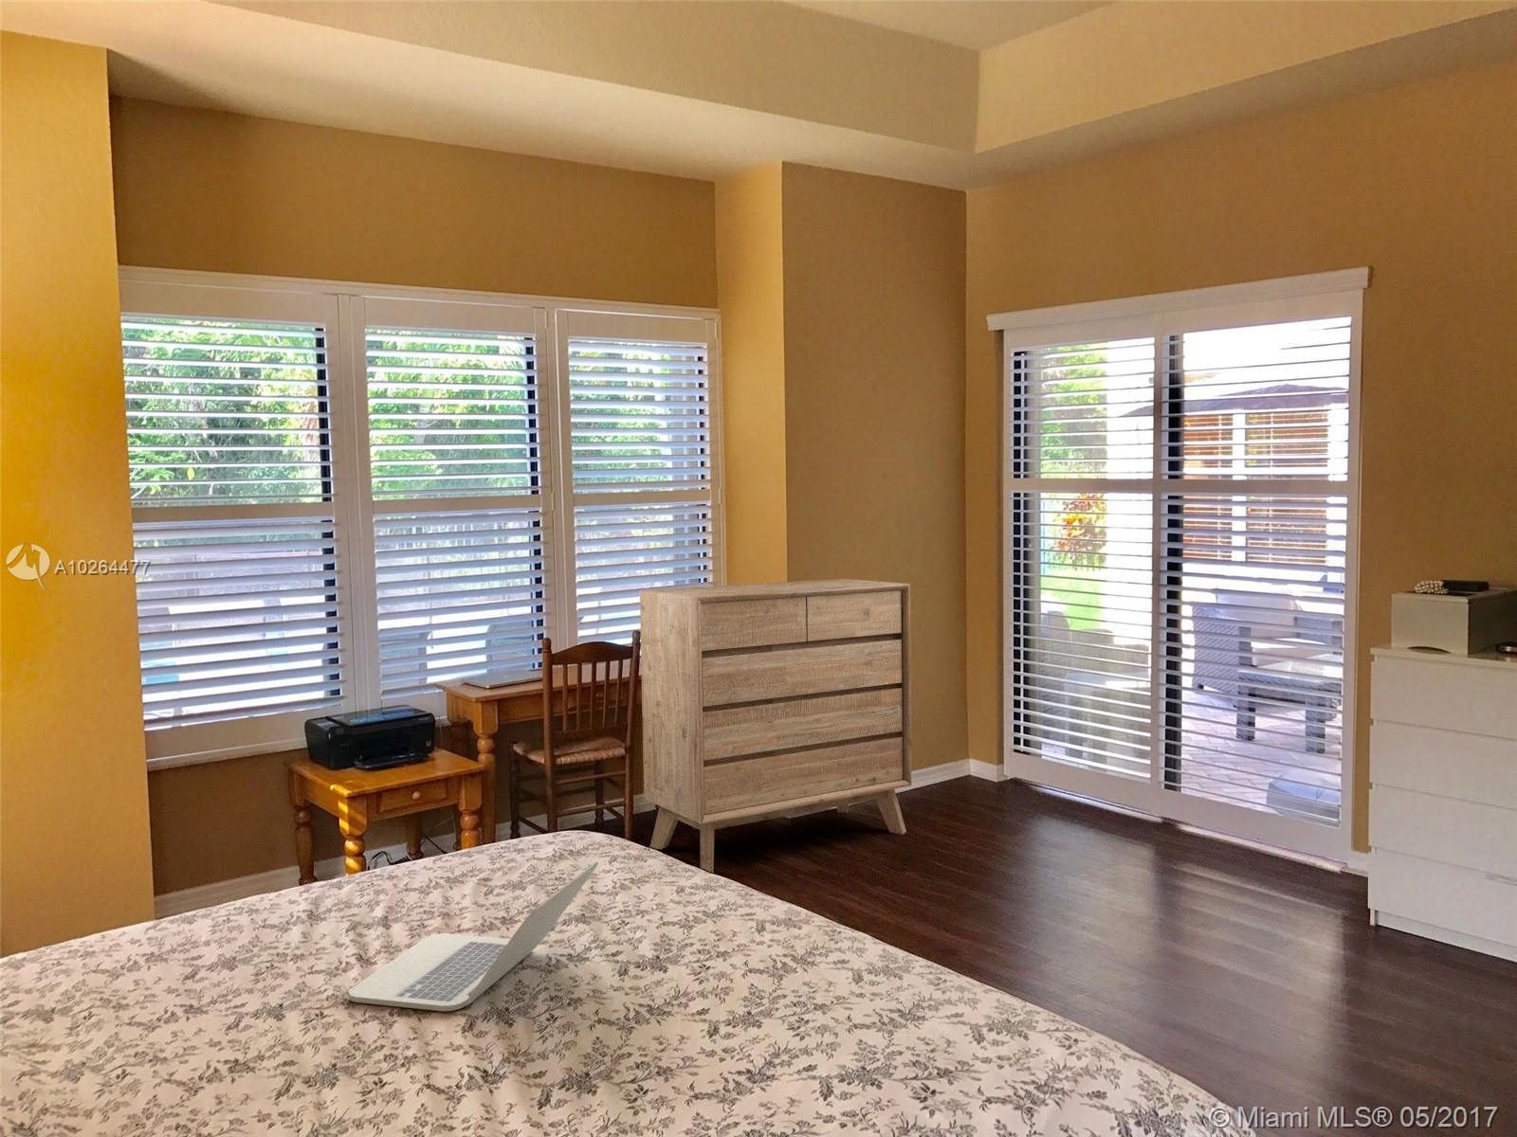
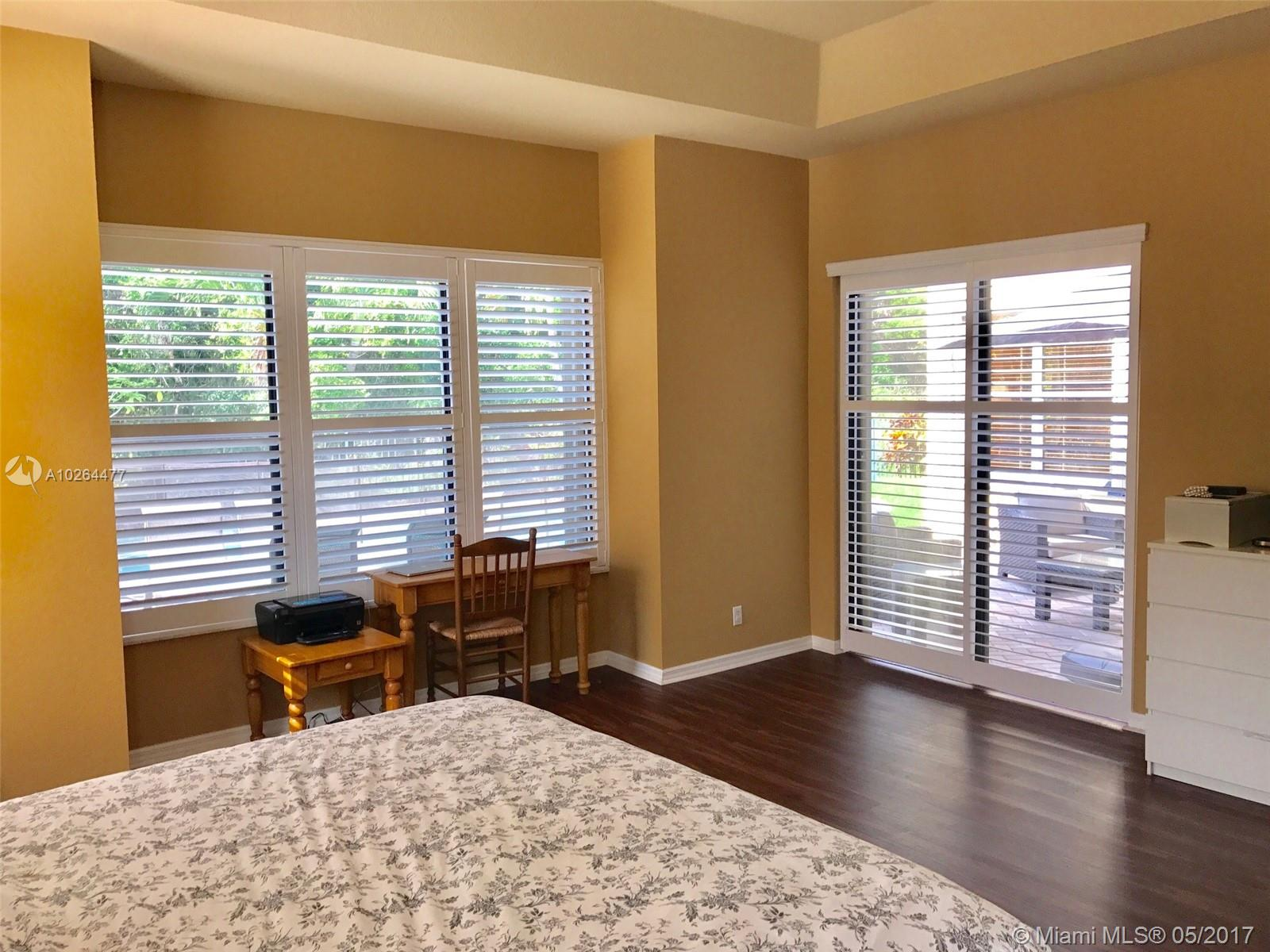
- dresser (779, 713)
- laptop (478, 936)
